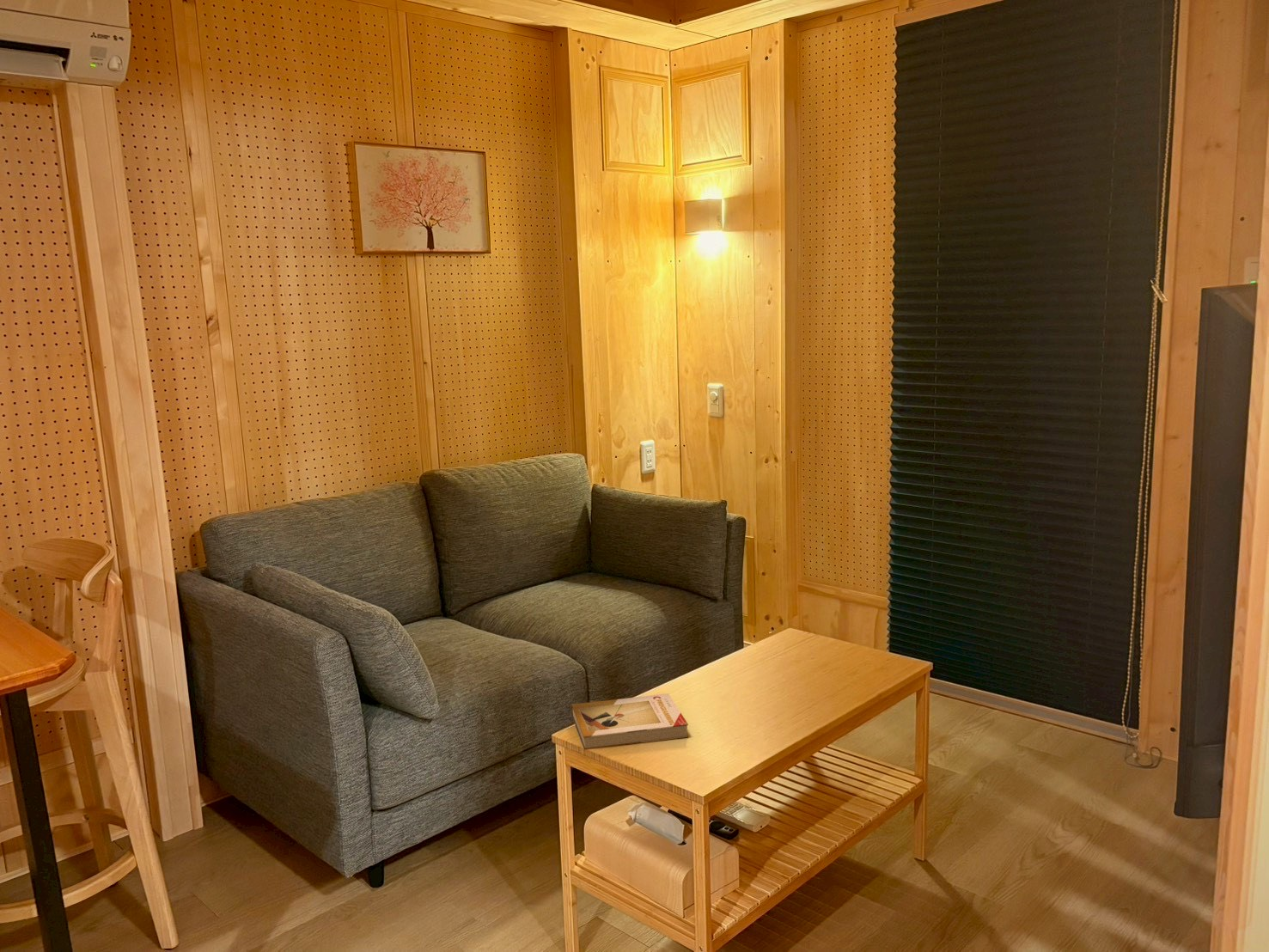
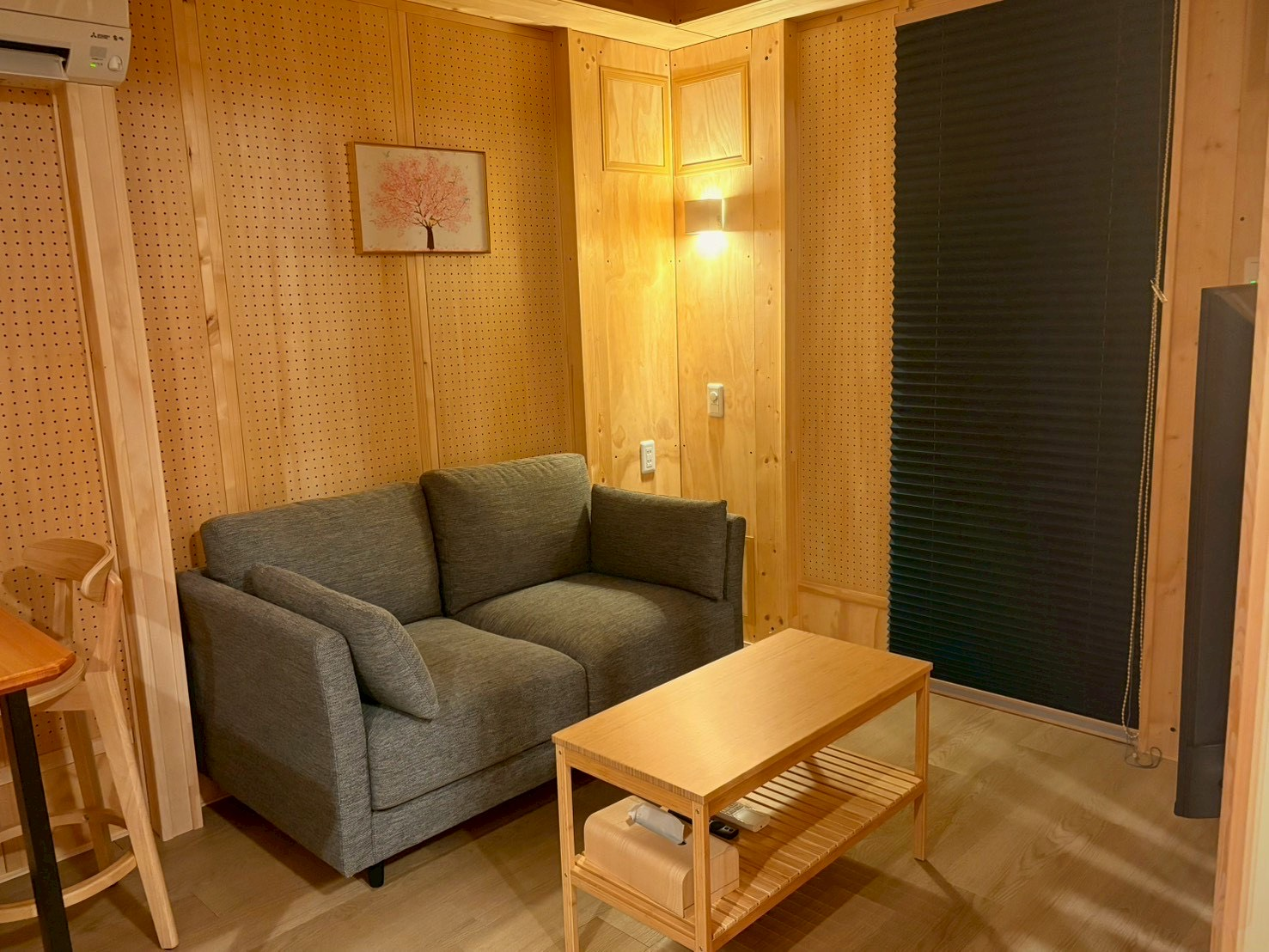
- book (628, 719)
